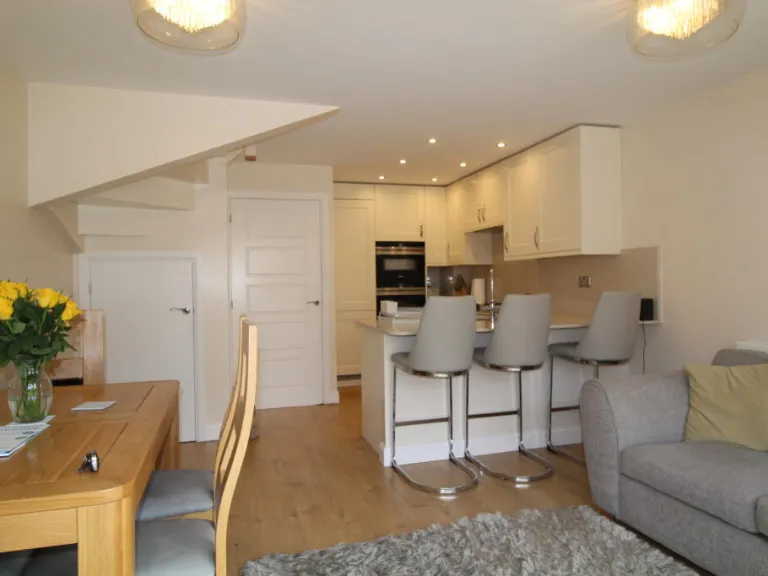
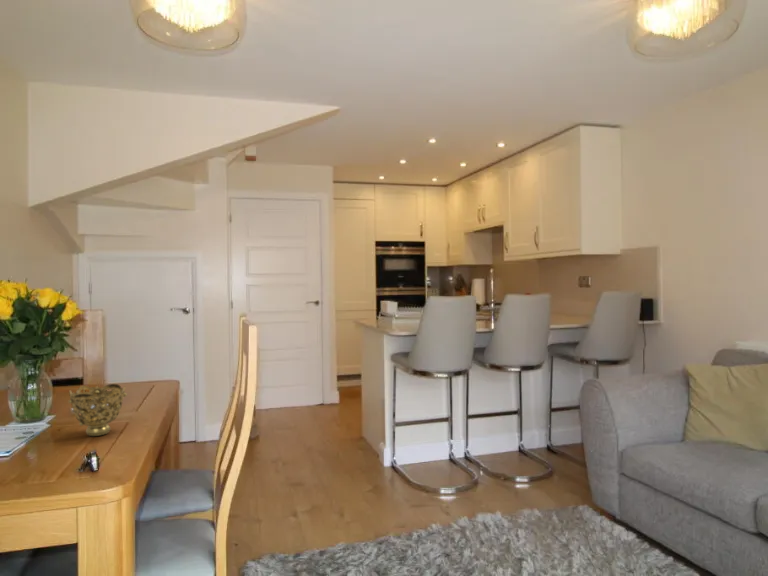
+ decorative bowl (98, 410)
